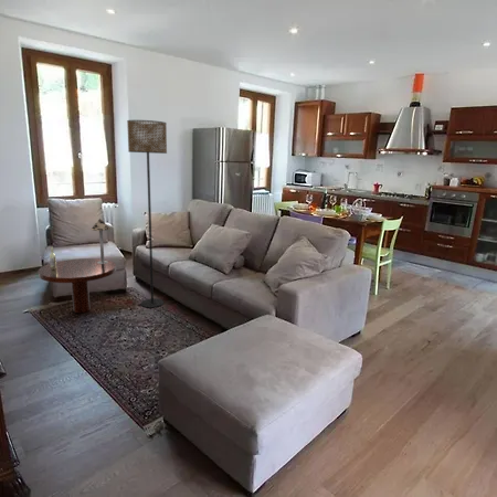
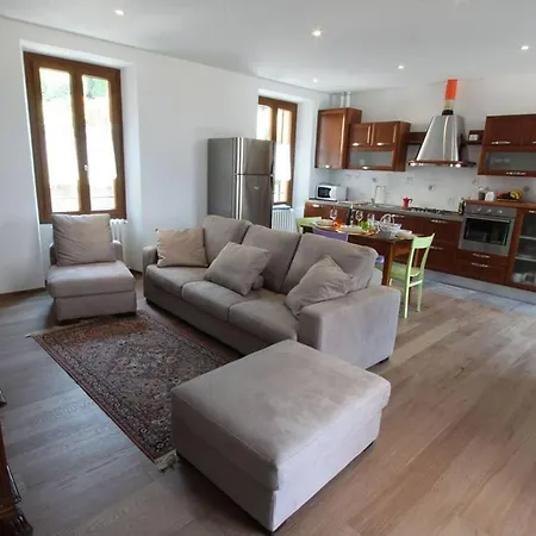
- floor lamp (149, 218)
- table lamp (101, 240)
- coffee table (78, 278)
